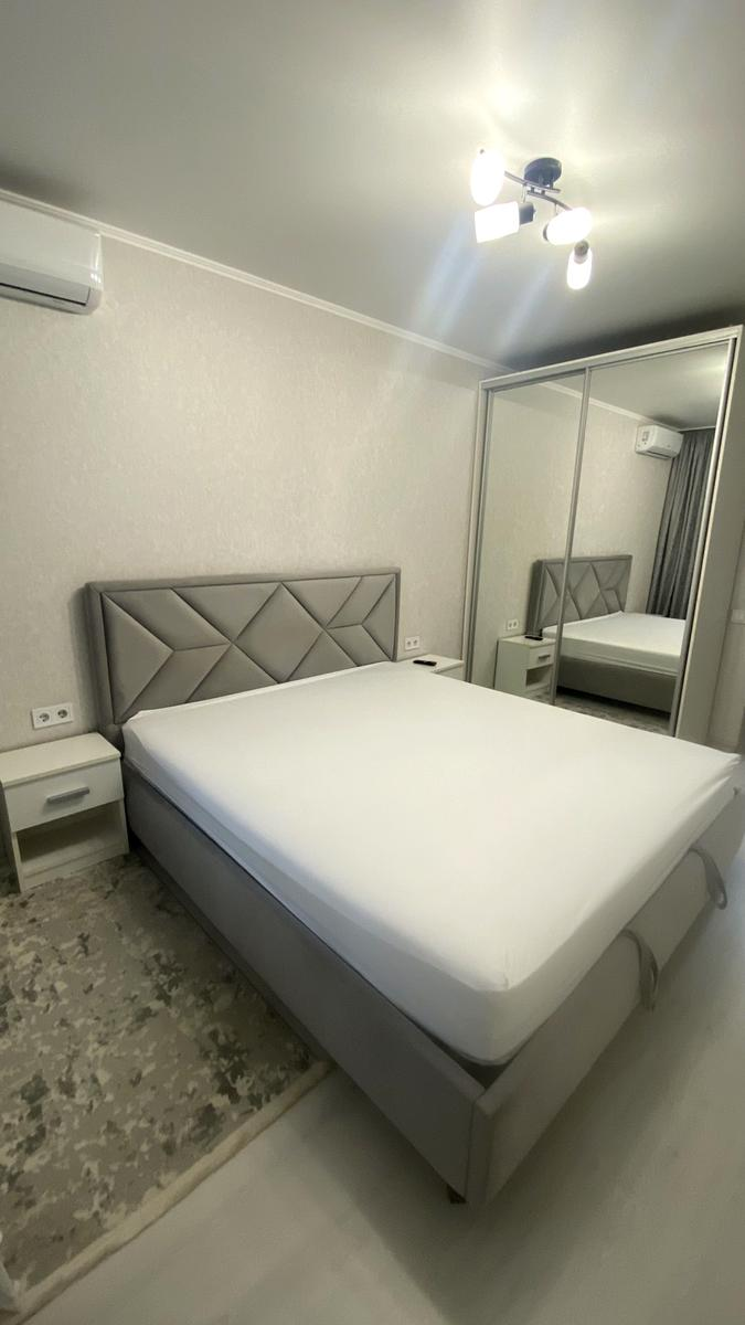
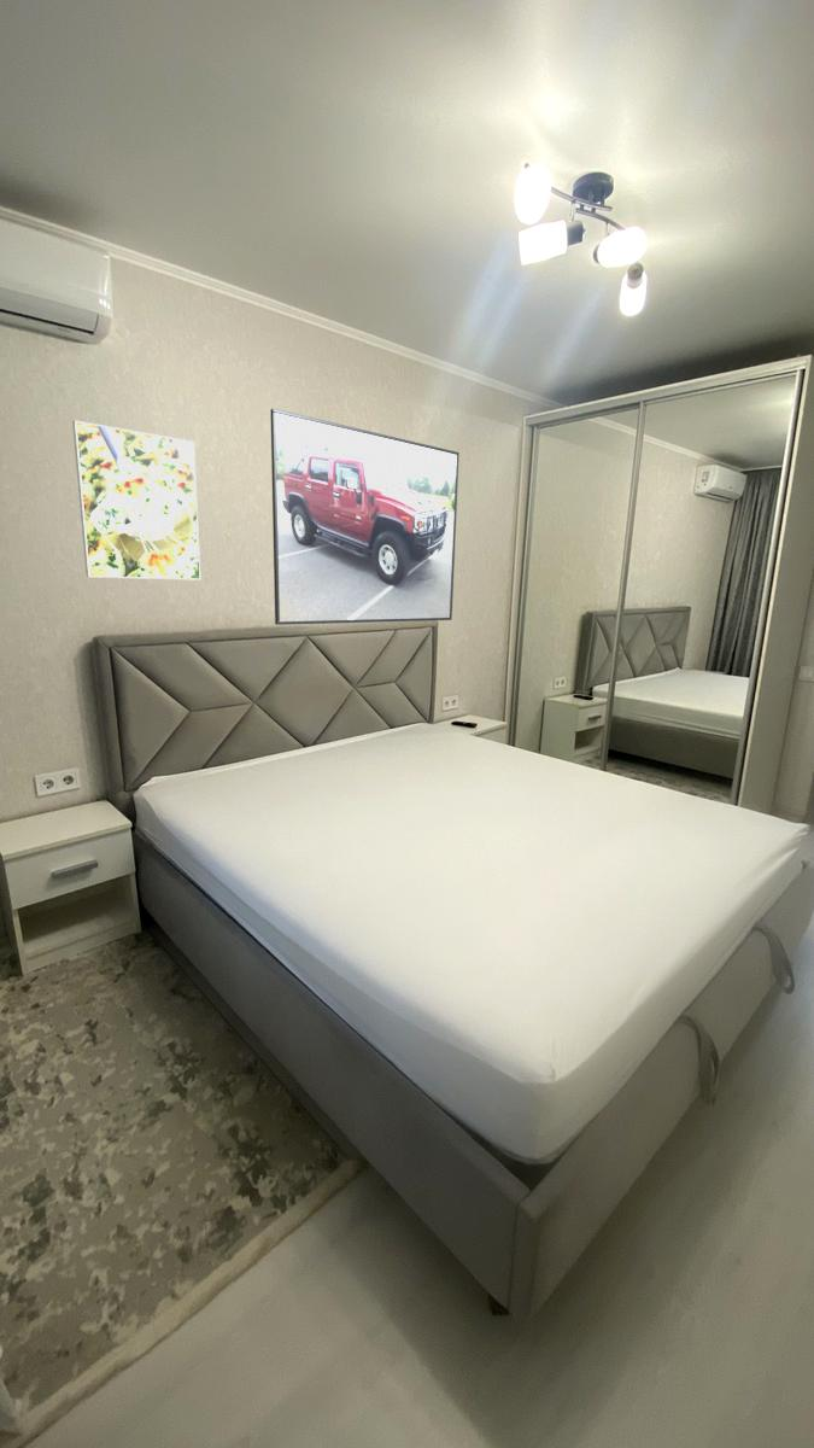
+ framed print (141, 507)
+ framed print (375, 530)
